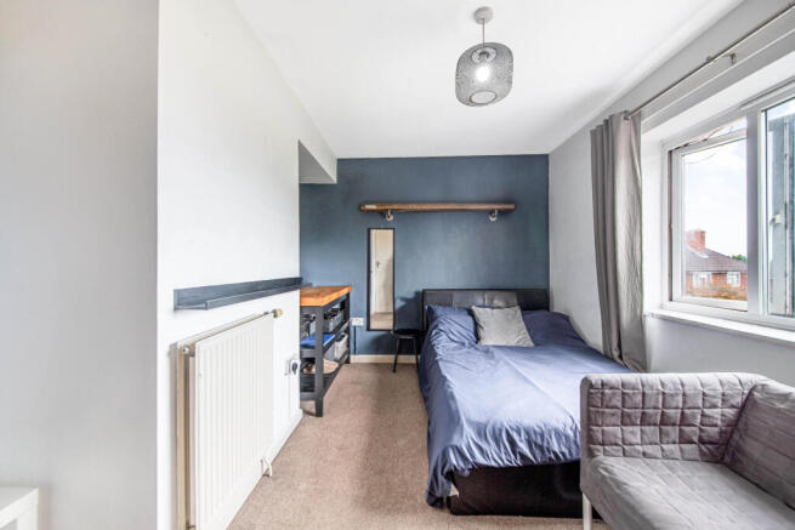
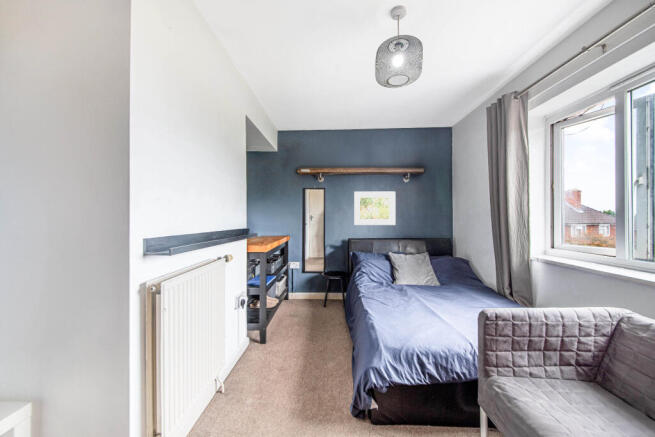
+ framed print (374, 208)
